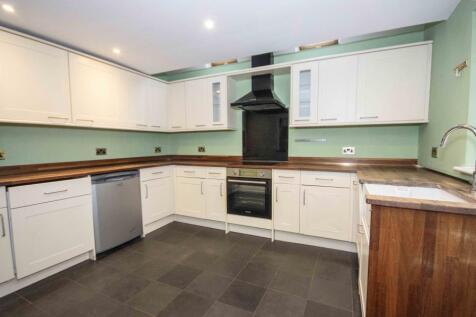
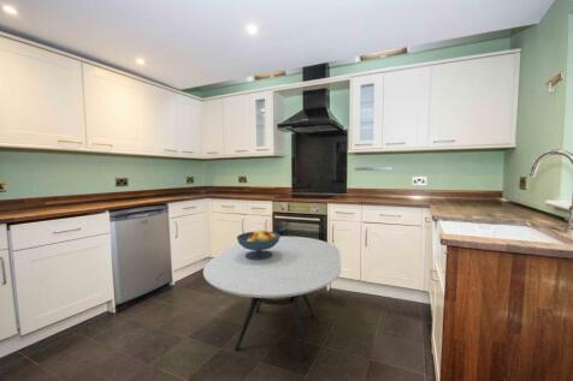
+ fruit bowl (258, 242)
+ dining table (278, 293)
